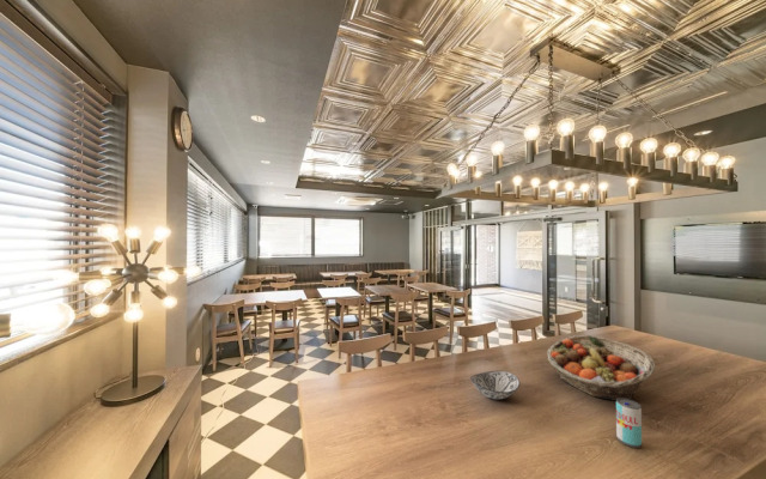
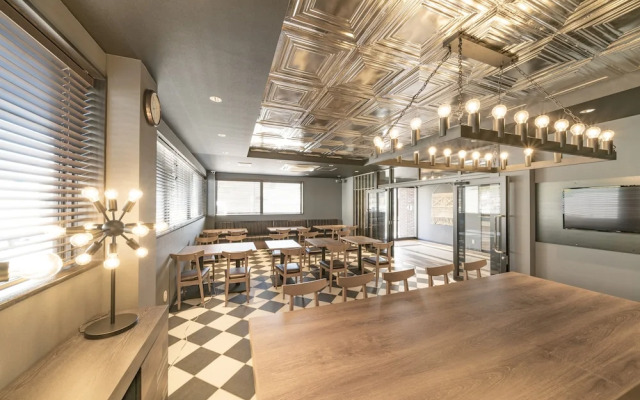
- beverage can (628, 422)
- decorative bowl (494, 386)
- fruit basket (595, 364)
